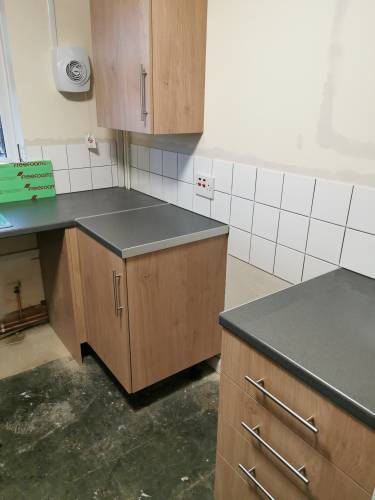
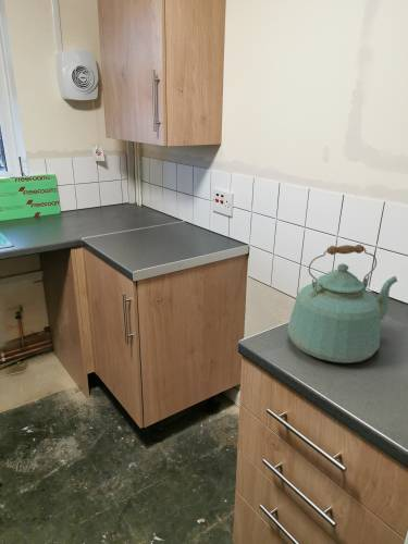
+ kettle (346, 295)
